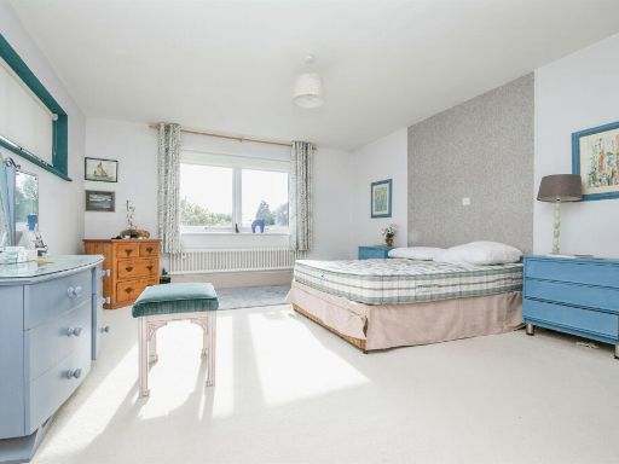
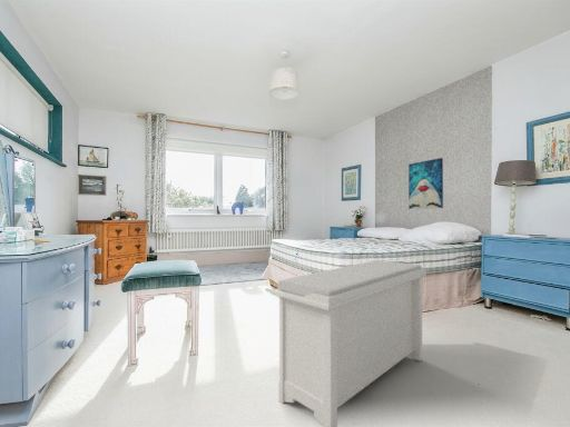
+ wall art (424, 185)
+ bench (358, 324)
